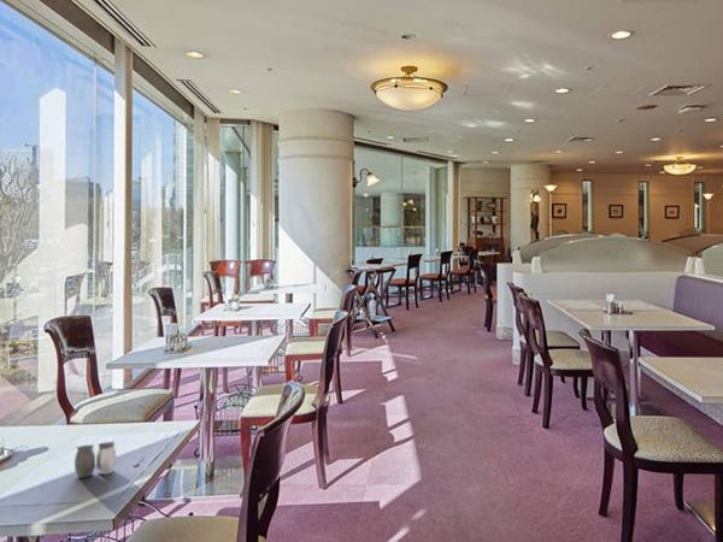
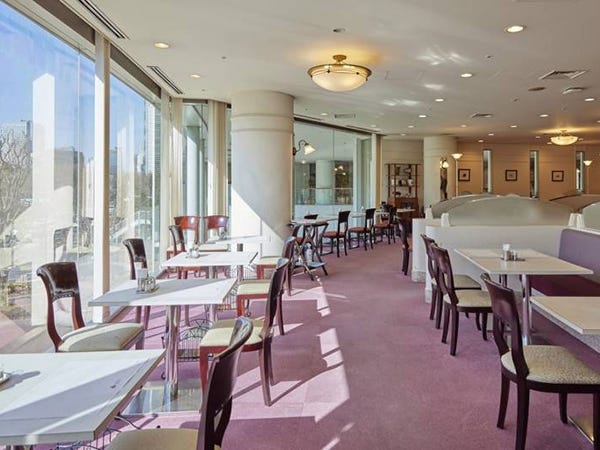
- salt and pepper shaker (94, 456)
